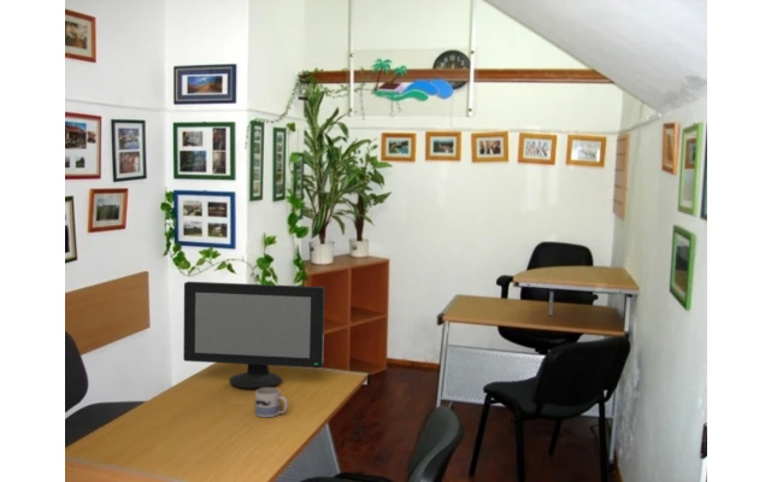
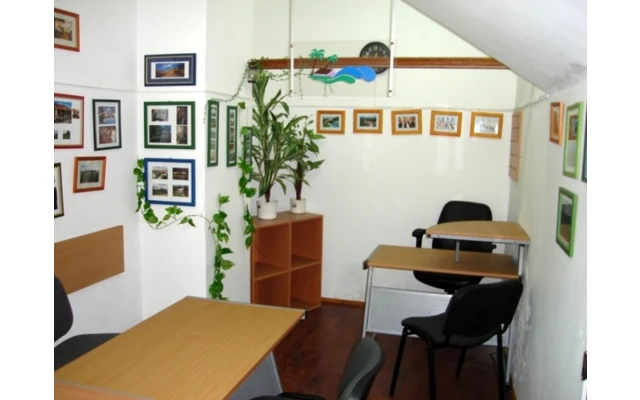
- computer monitor (255, 333)
- mug (271, 402)
